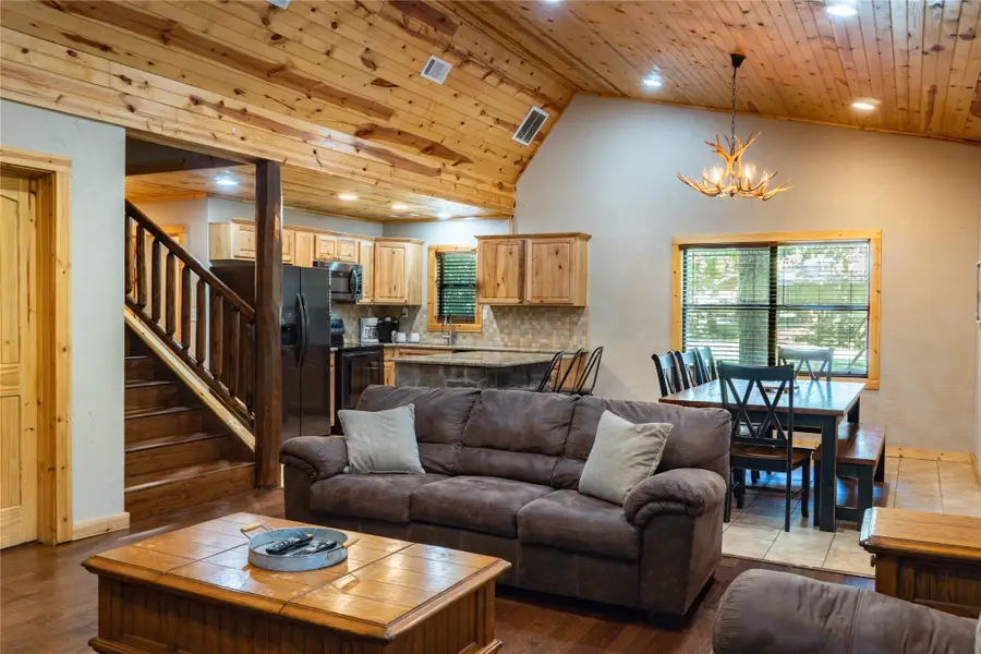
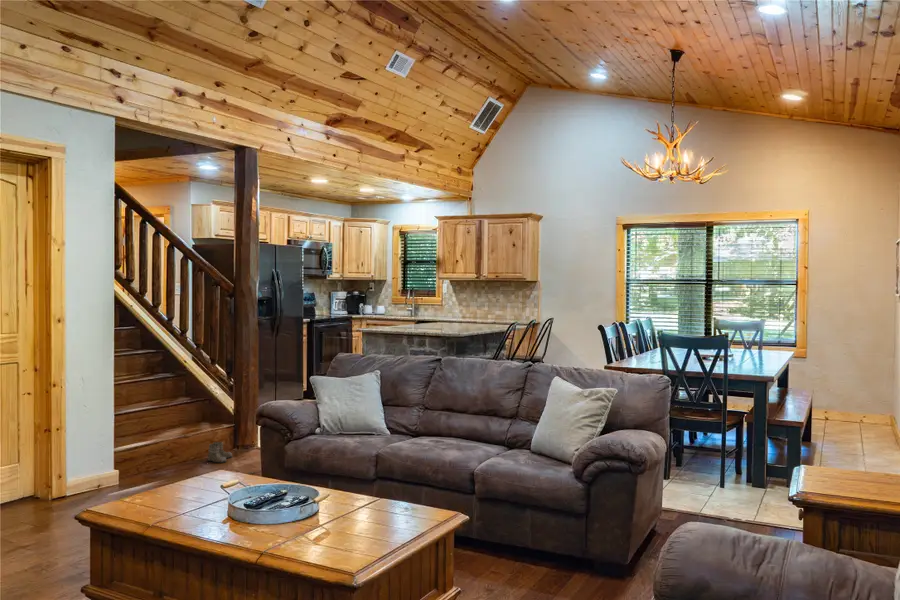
+ boots (219, 451)
